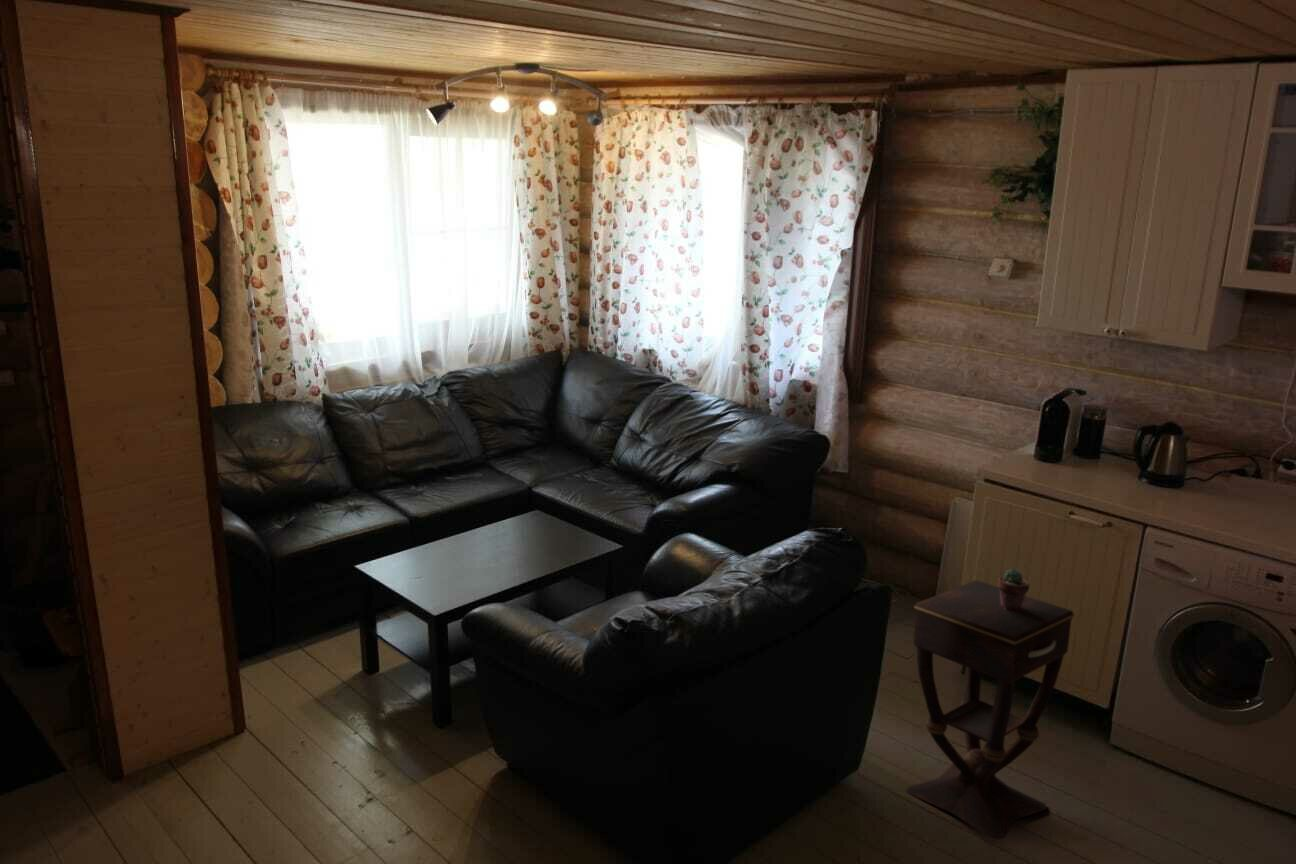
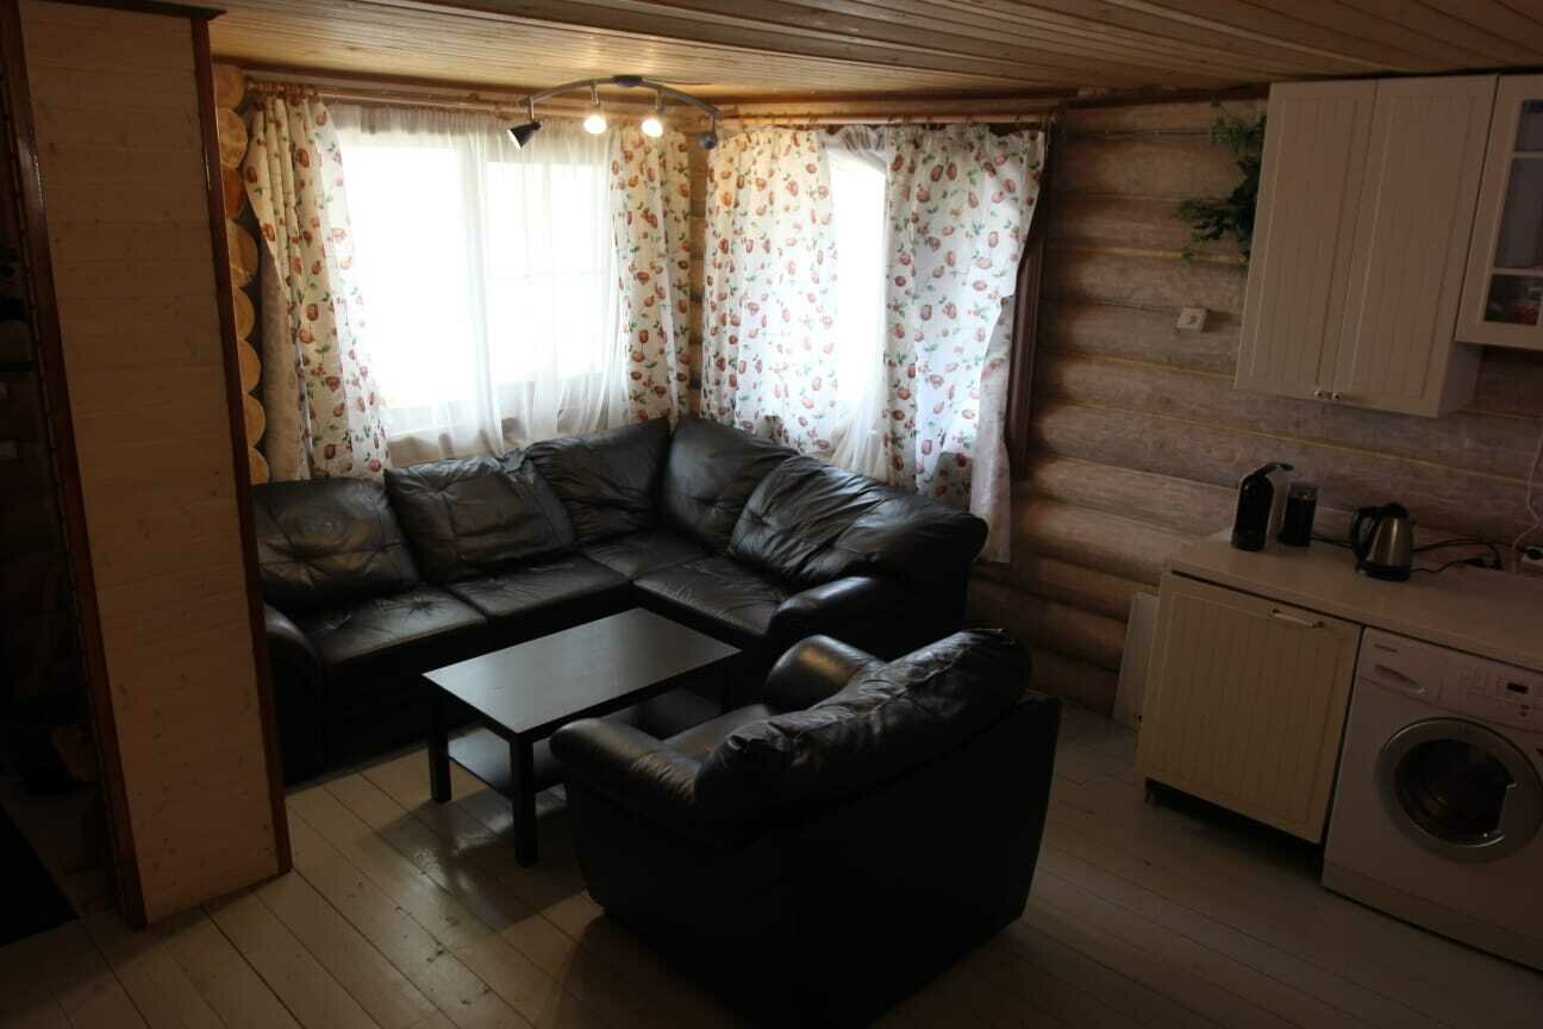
- potted succulent (1013, 587)
- side table (985, 704)
